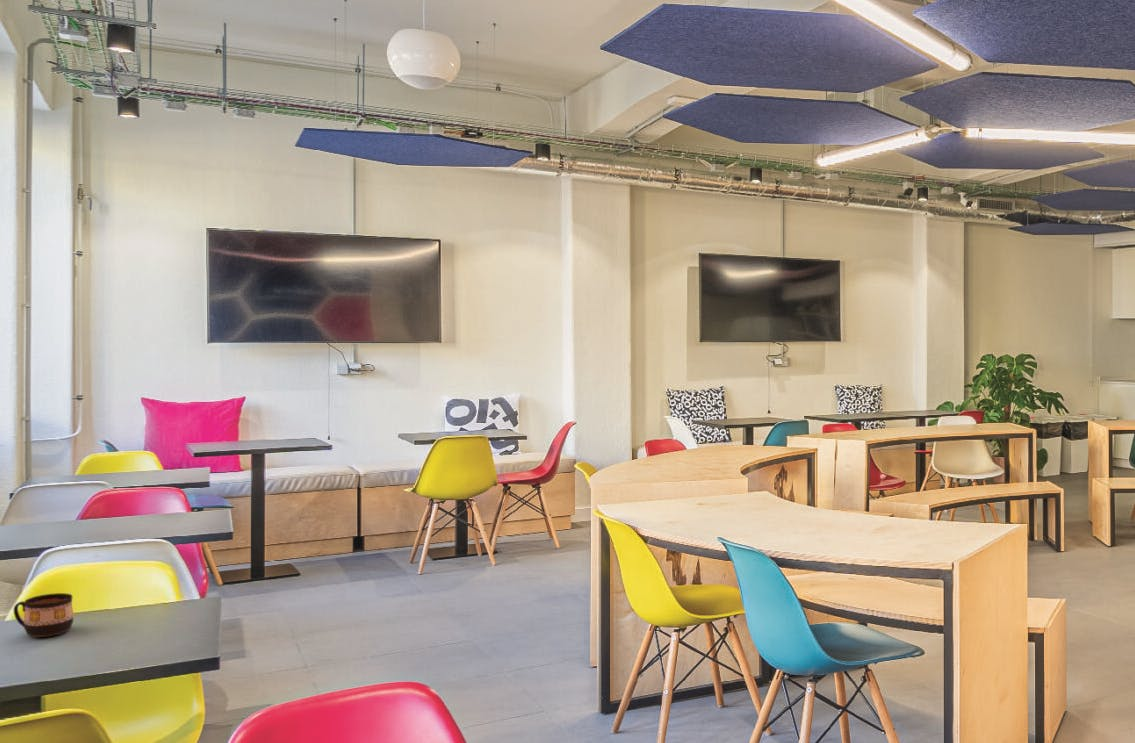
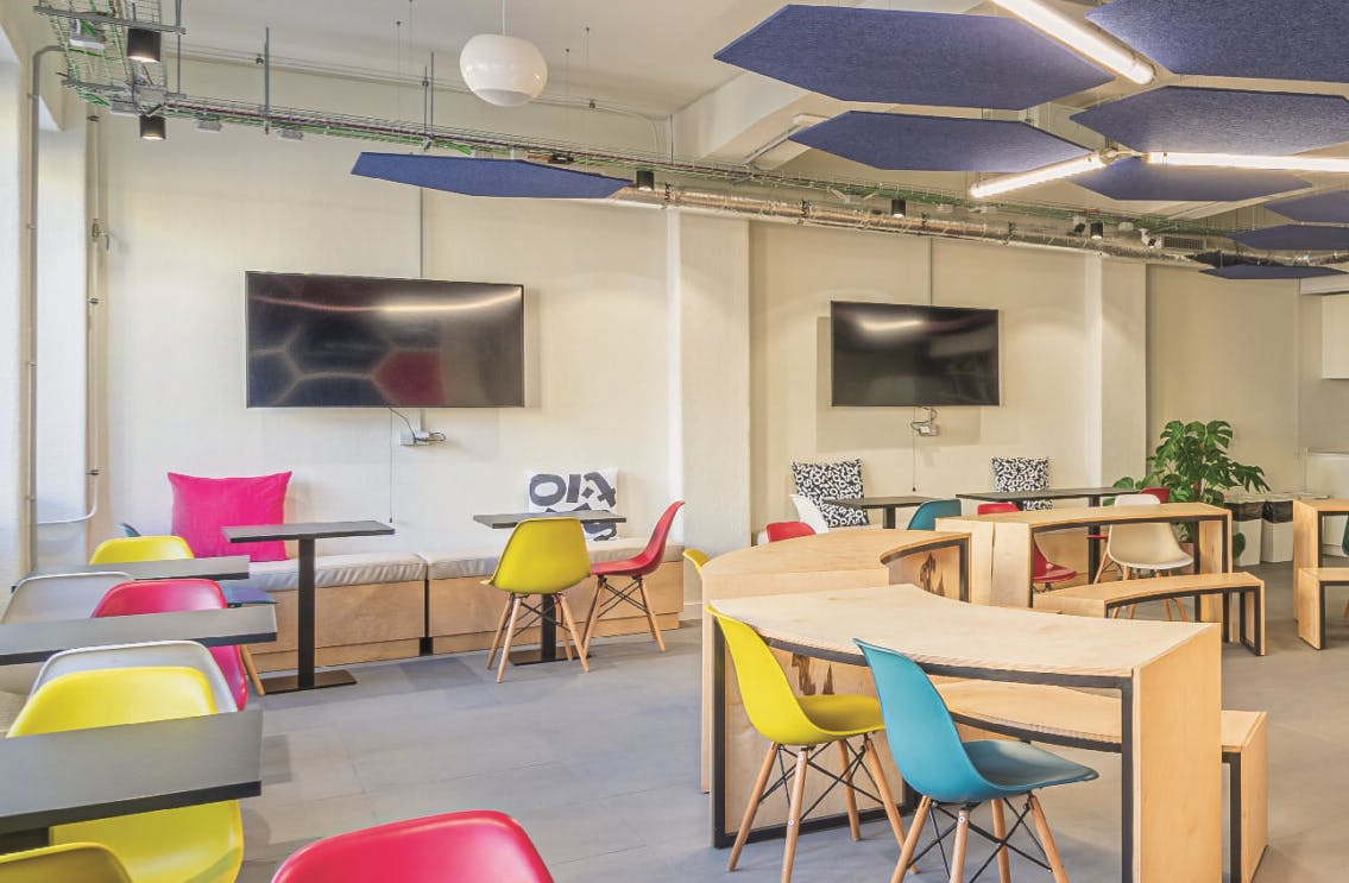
- cup (47, 615)
